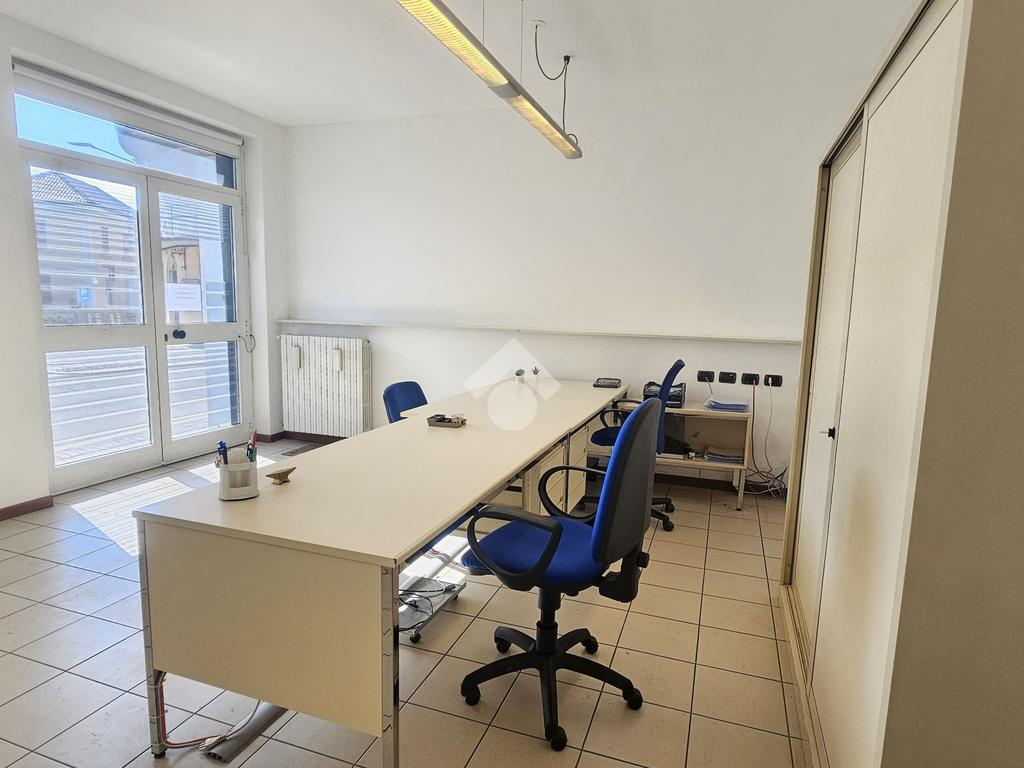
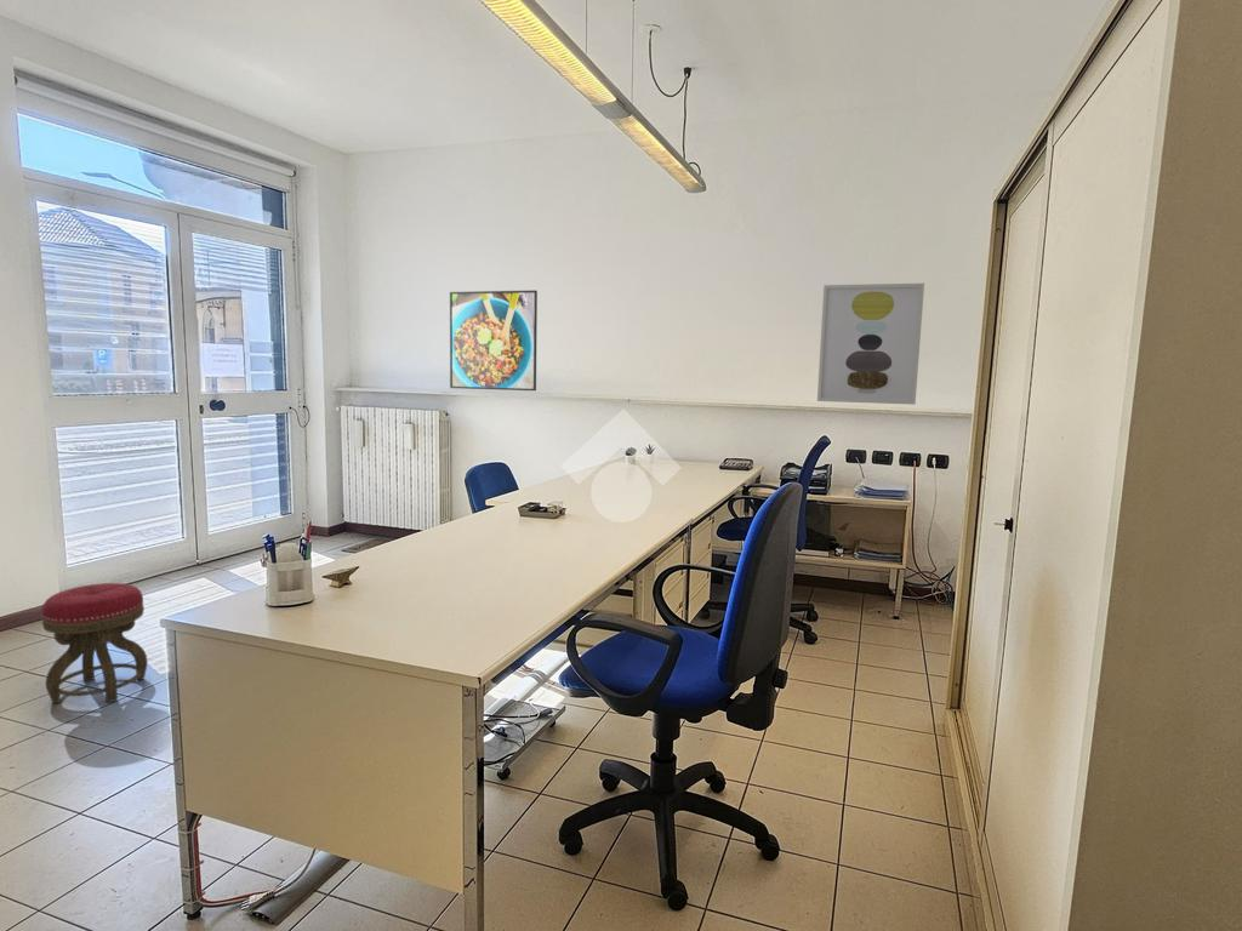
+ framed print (491, 341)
+ stool (96, 640)
+ wall art (868, 343)
